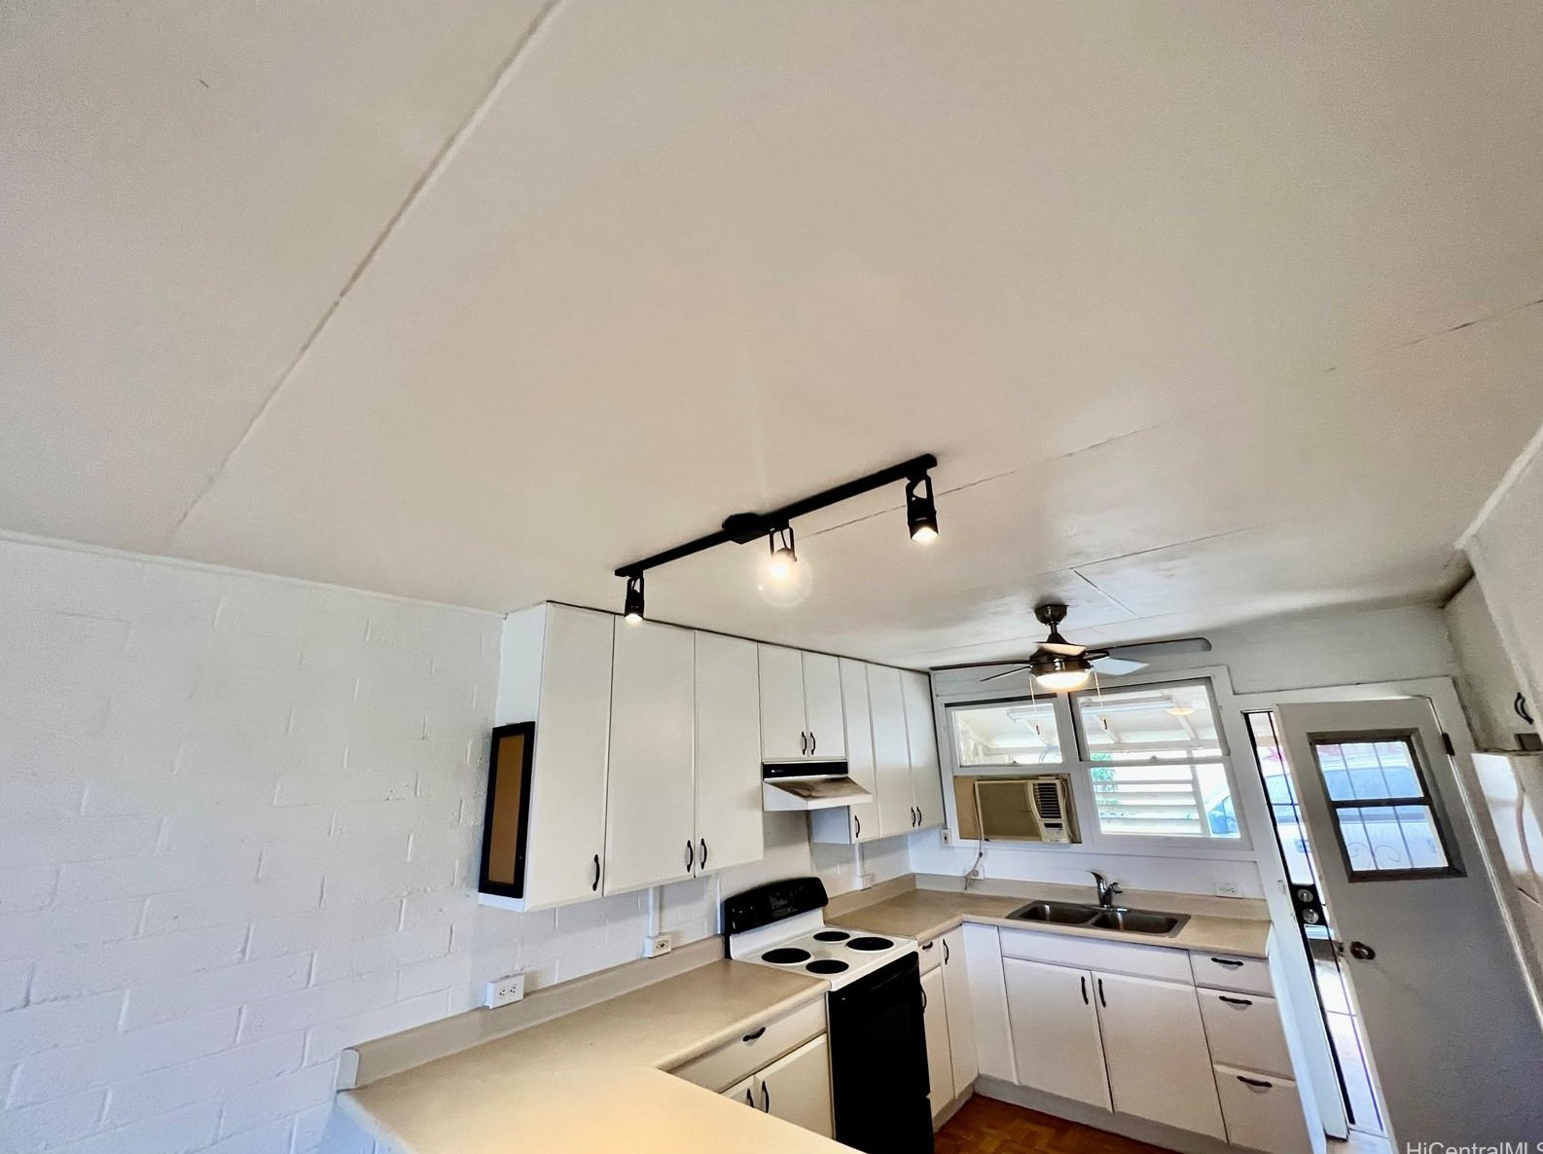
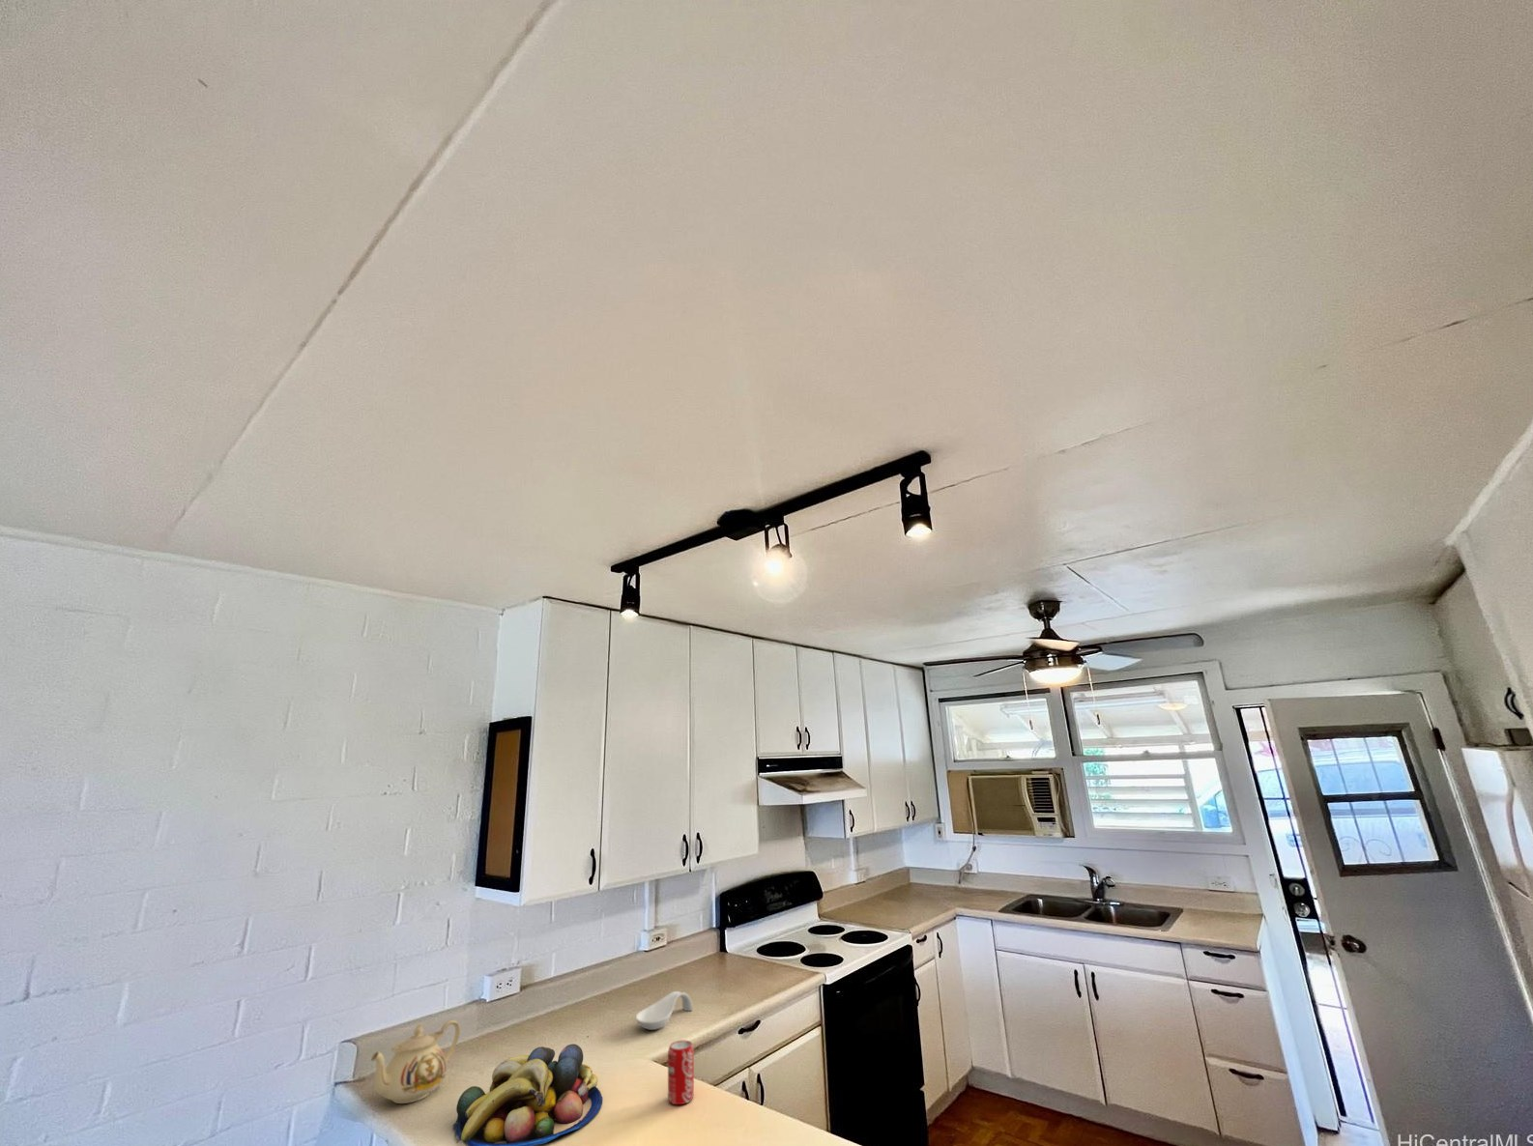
+ fruit bowl (532, 1085)
+ spoon rest (665, 1009)
+ beverage can (680, 1070)
+ teapot (415, 1059)
